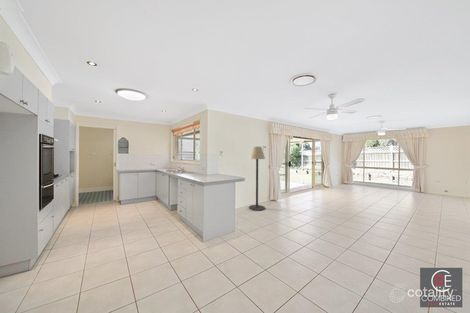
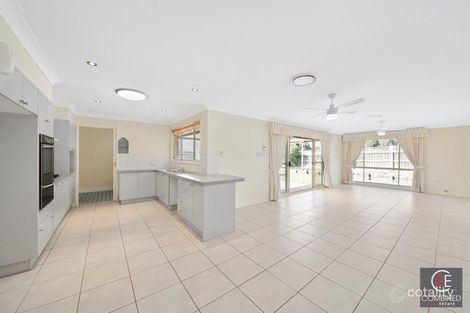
- floor lamp (257, 177)
